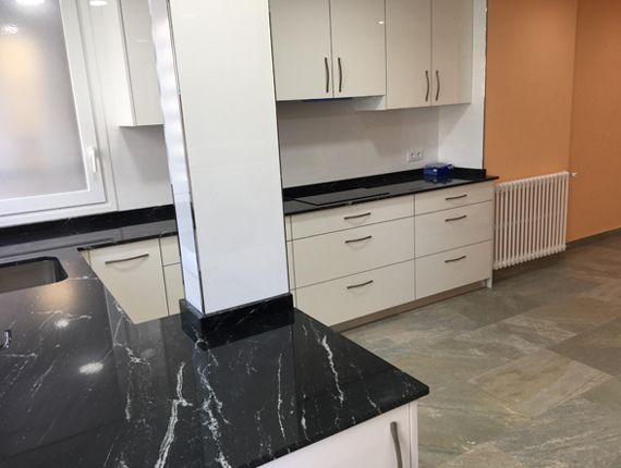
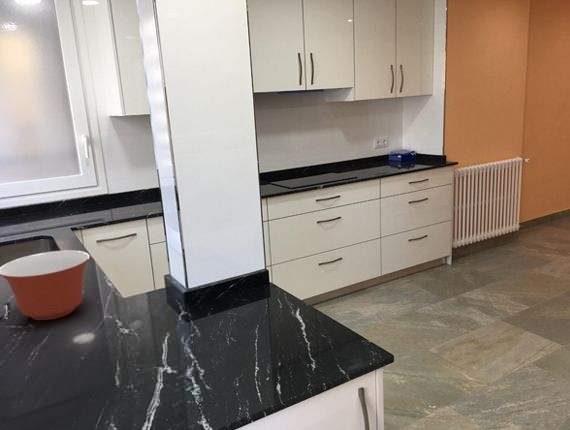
+ mixing bowl (49, 287)
